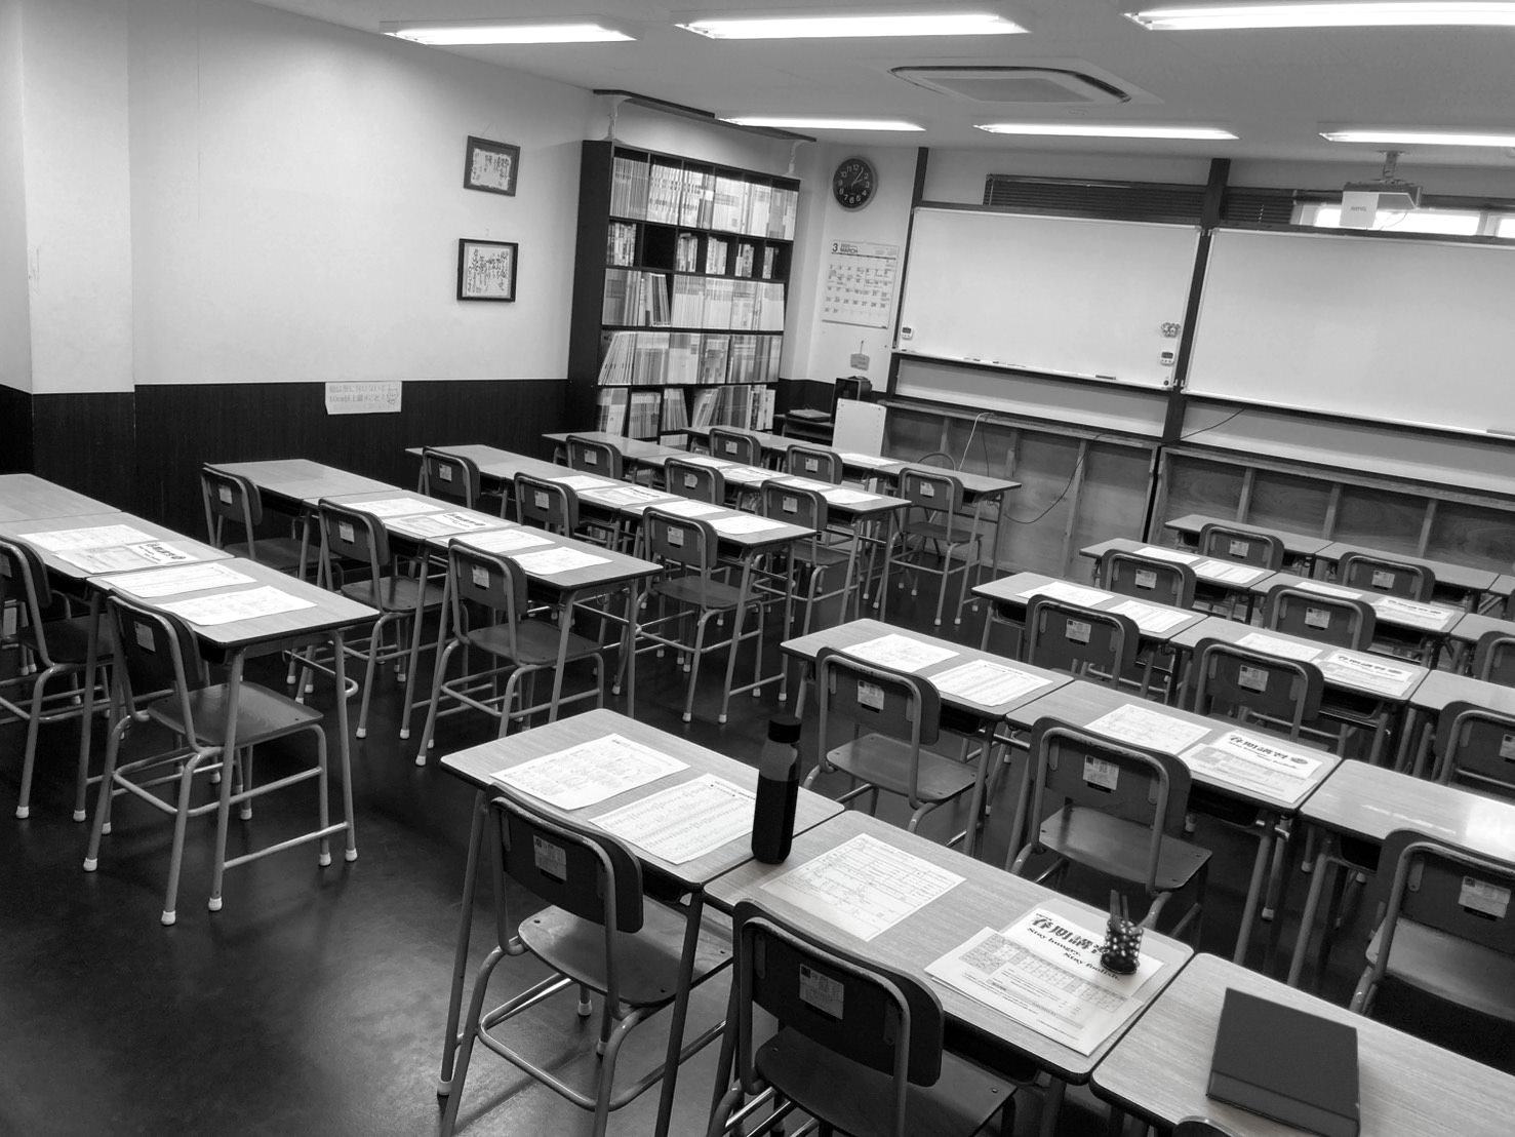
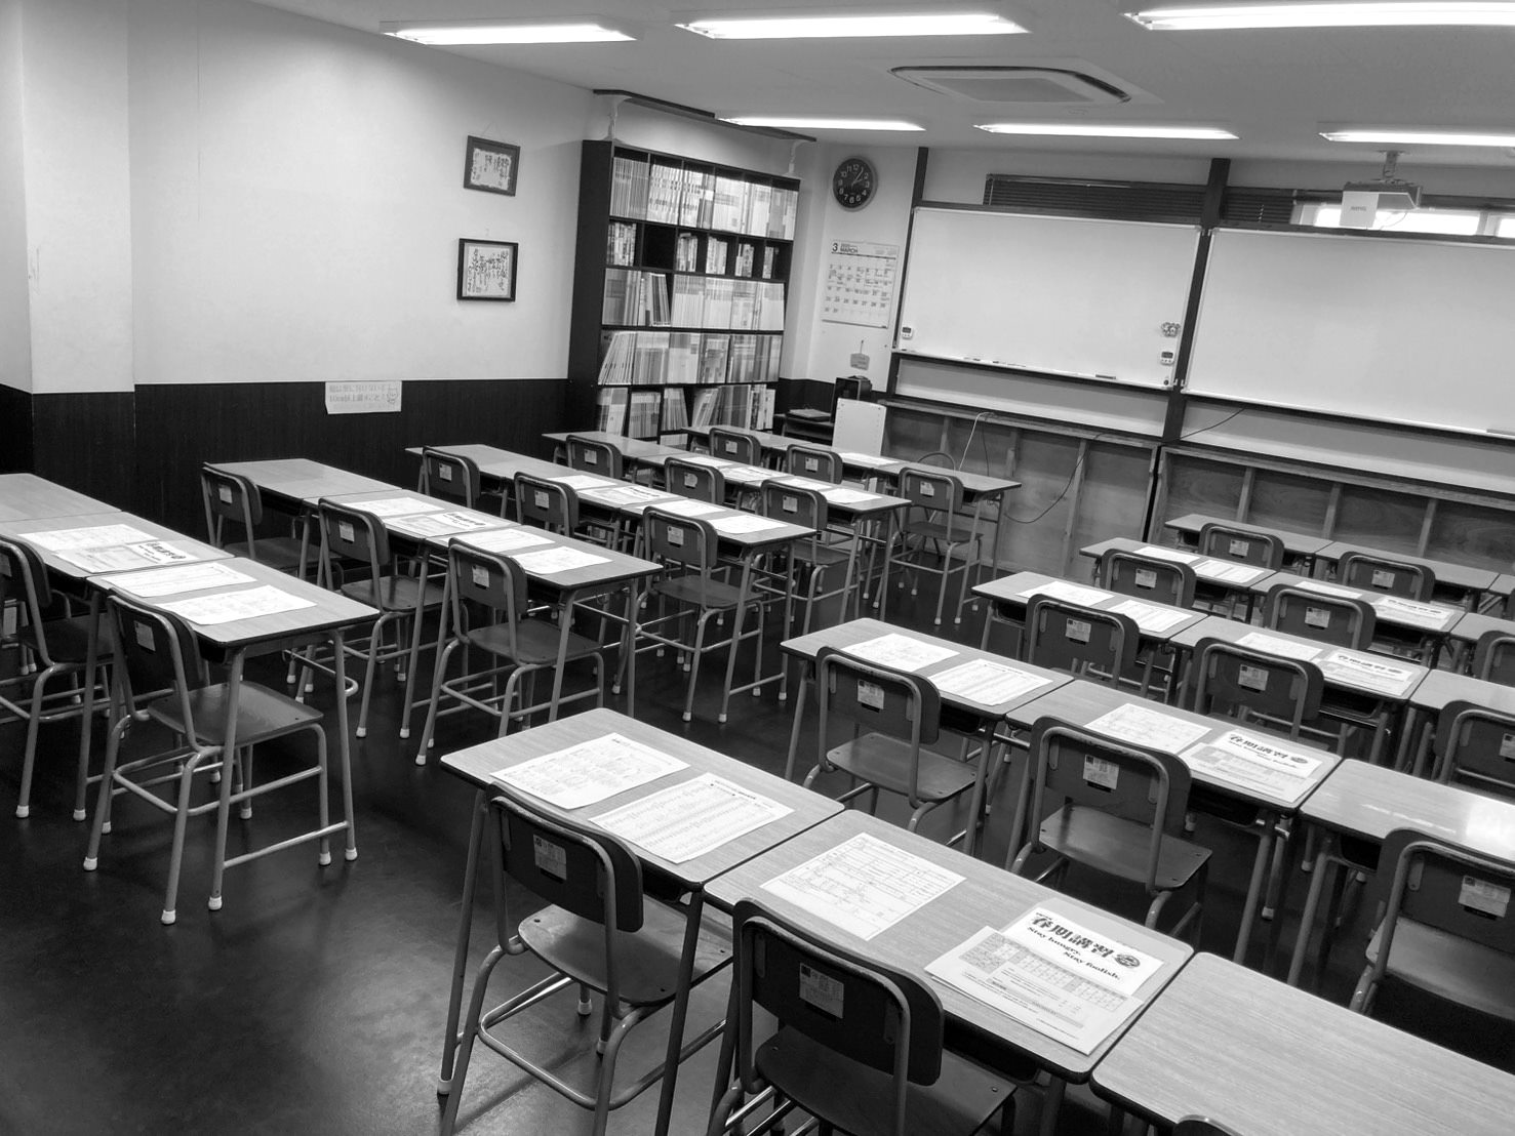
- pen holder (1120, 932)
- water bottle (777, 788)
- book (1286, 1061)
